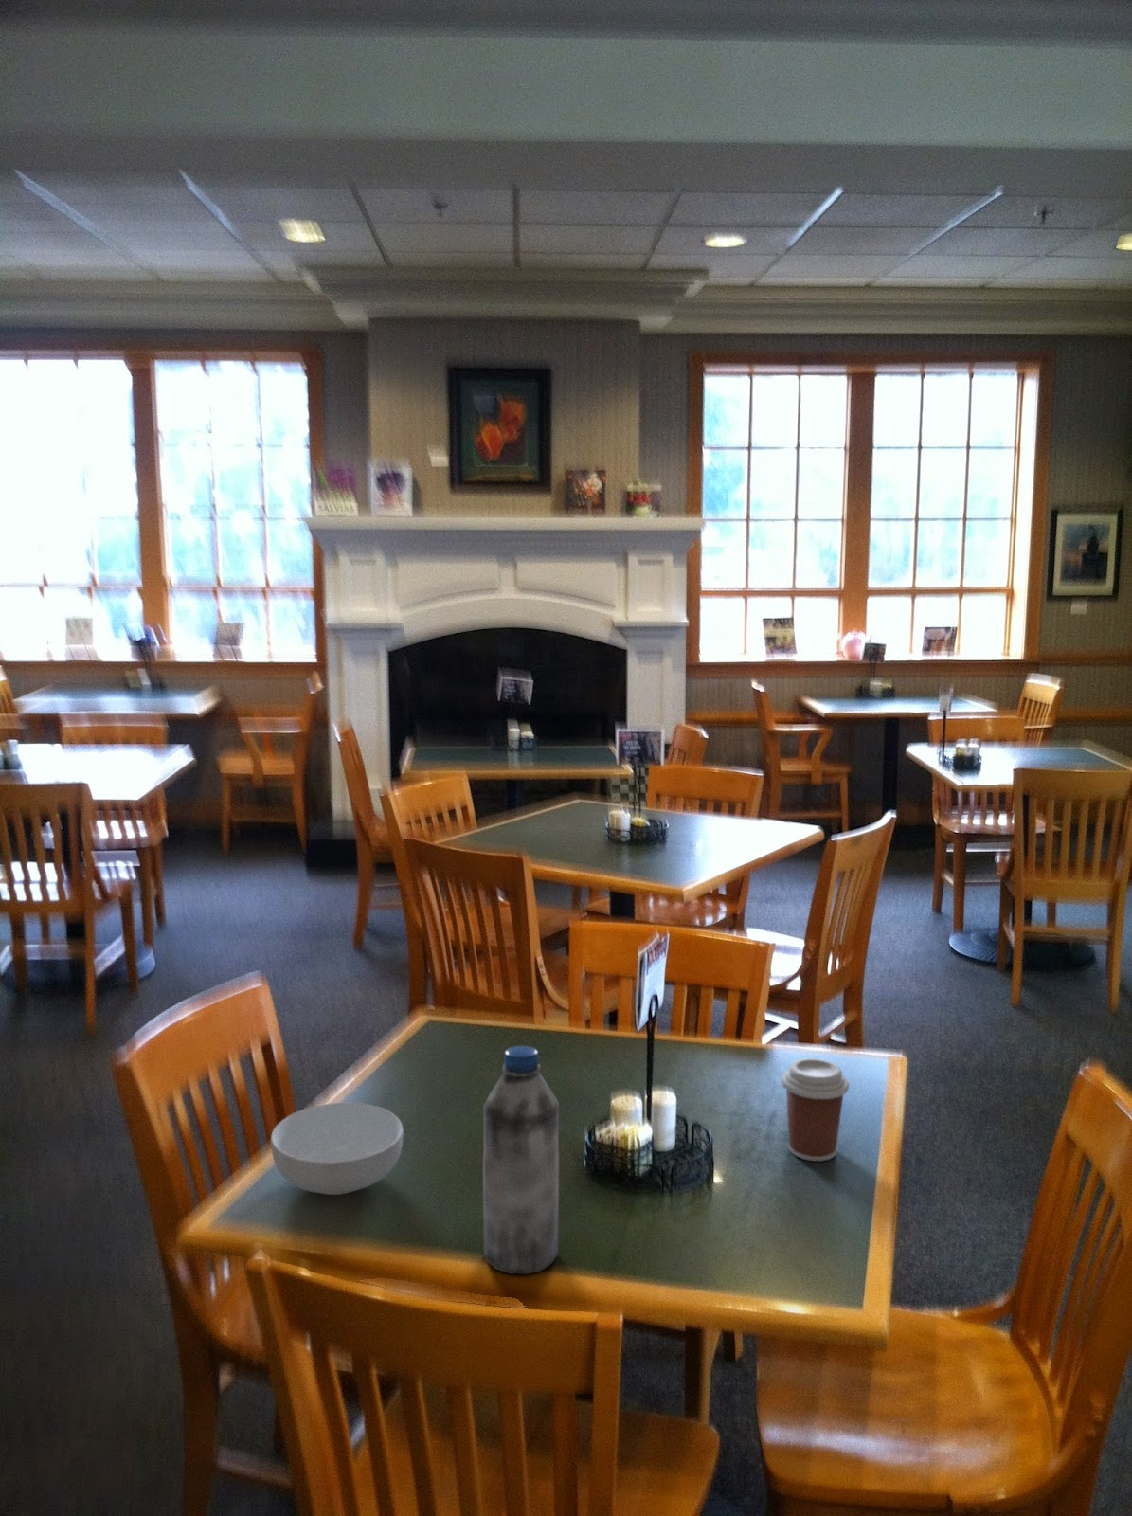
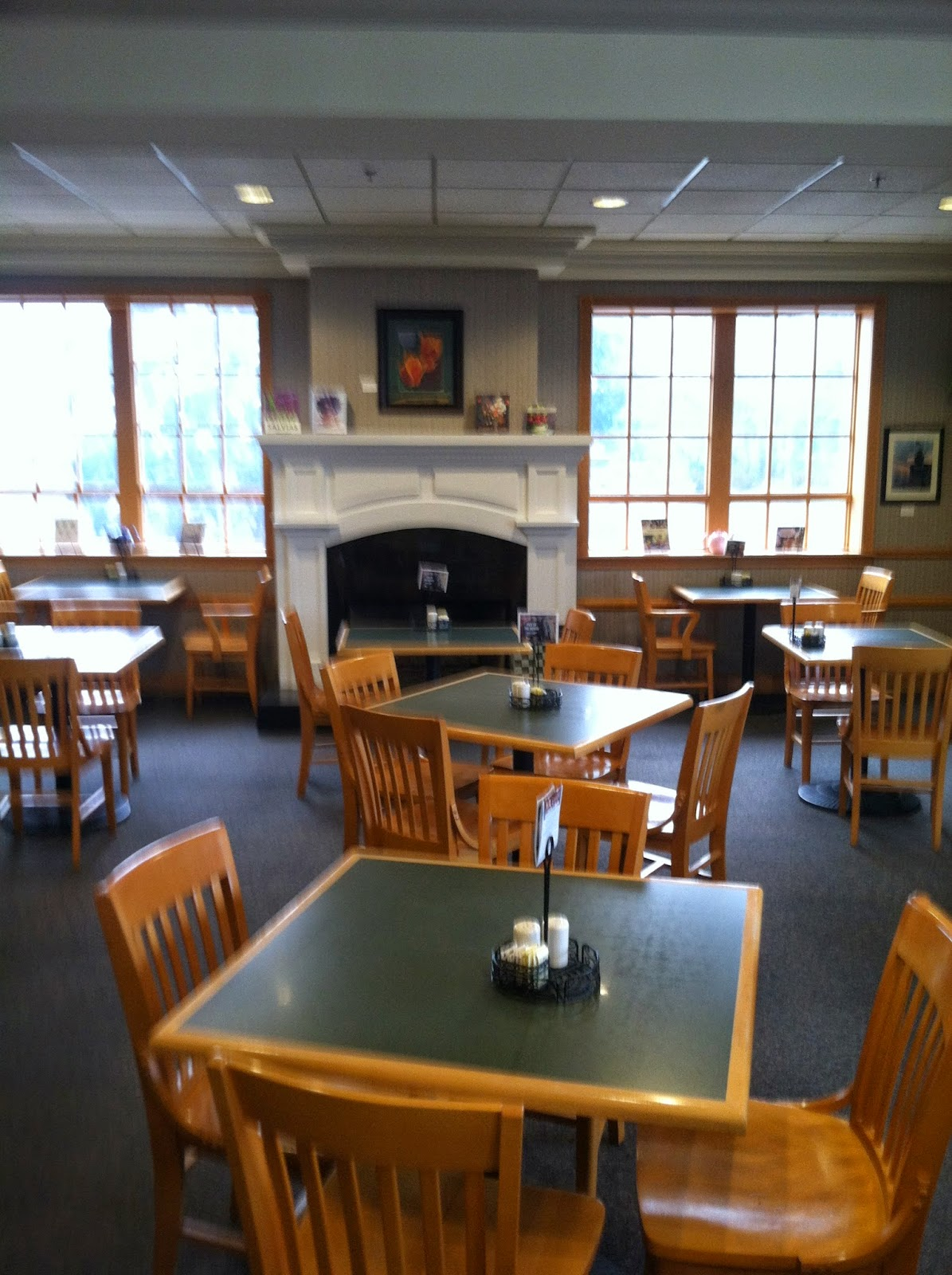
- cereal bowl (338, 1155)
- coffee cup (813, 1108)
- water bottle (521, 1155)
